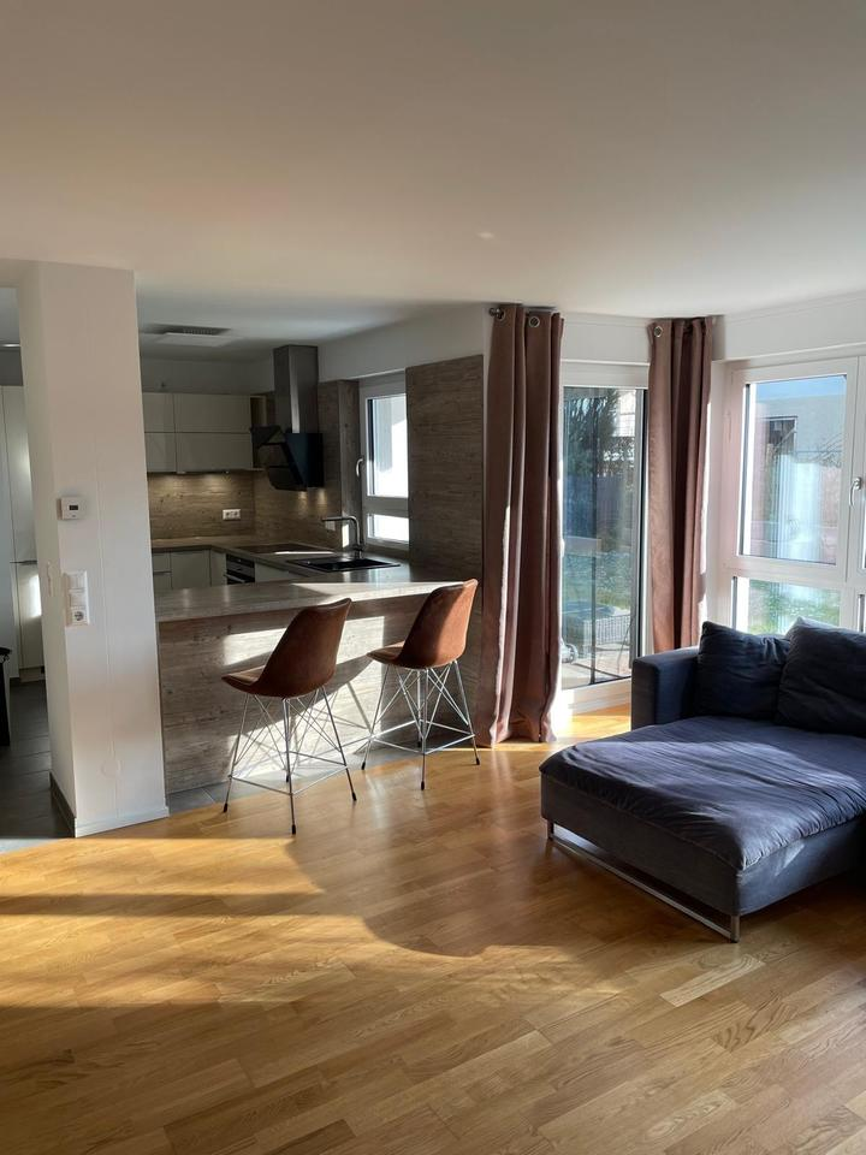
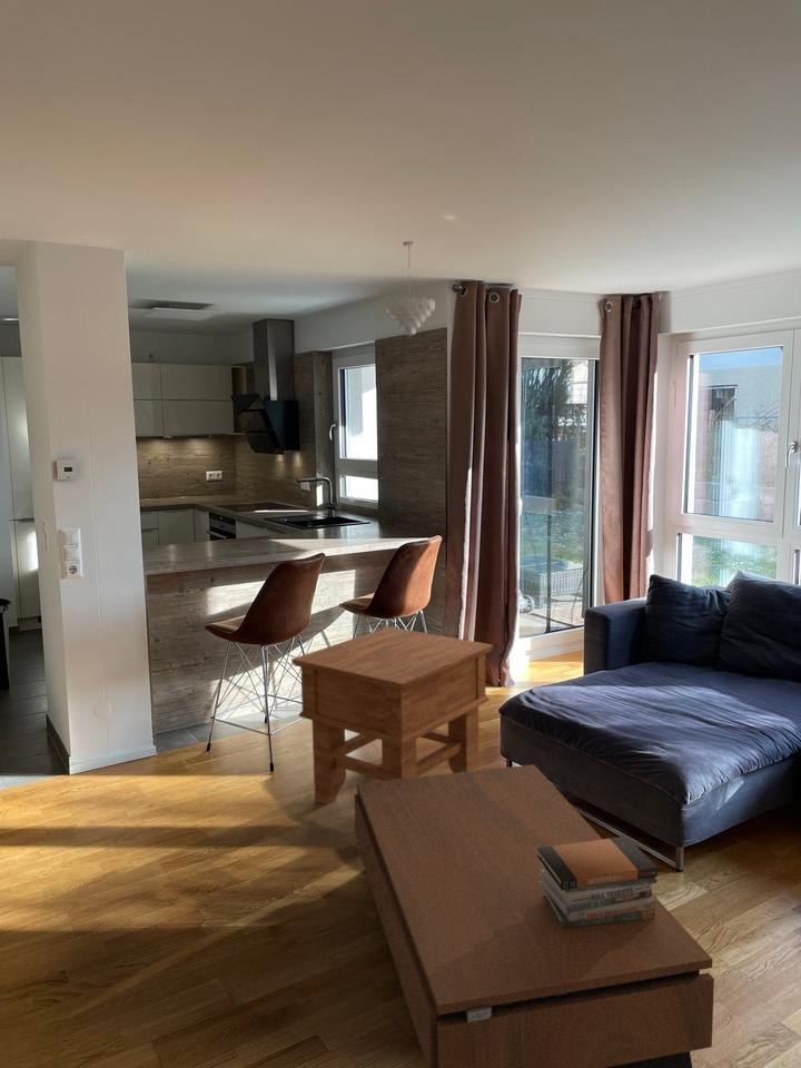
+ coffee table (496, 903)
+ book stack (595, 881)
+ side table (396, 722)
+ pendant light (409, 289)
